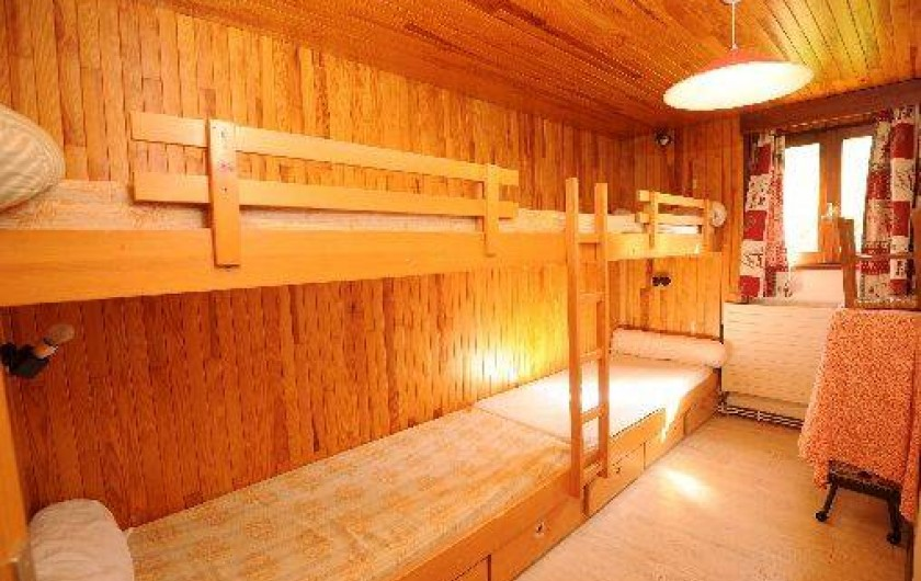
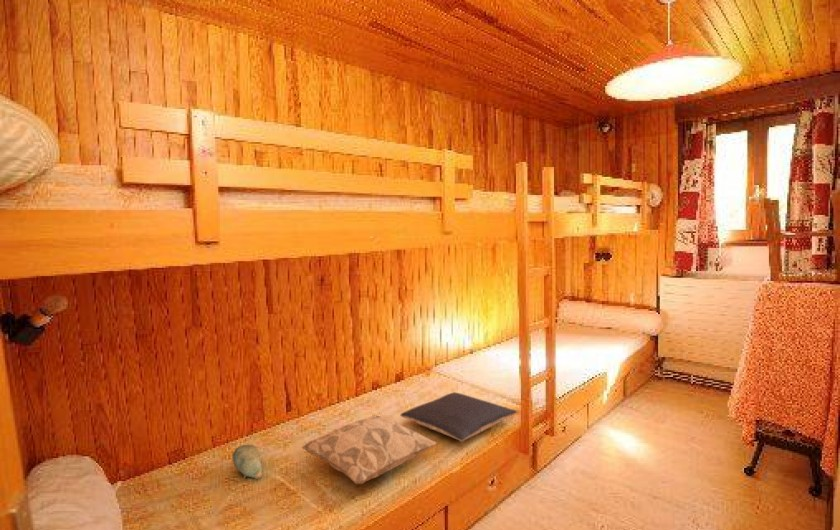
+ pillow (458, 414)
+ plush toy (251, 461)
+ decorative pillow (369, 444)
